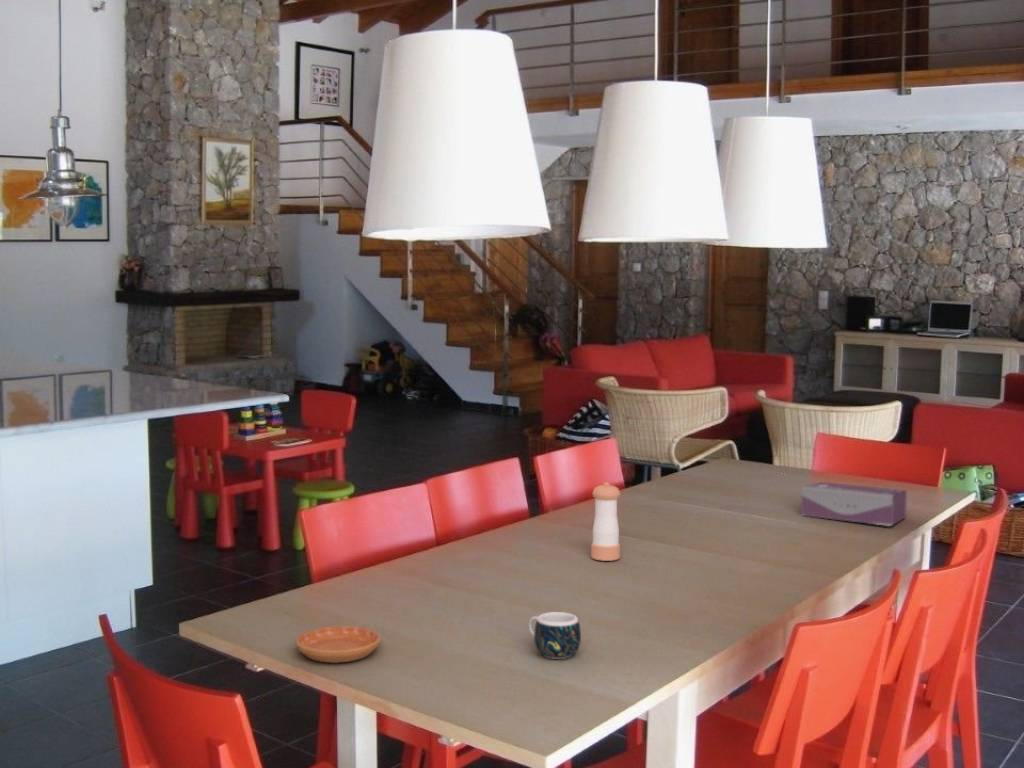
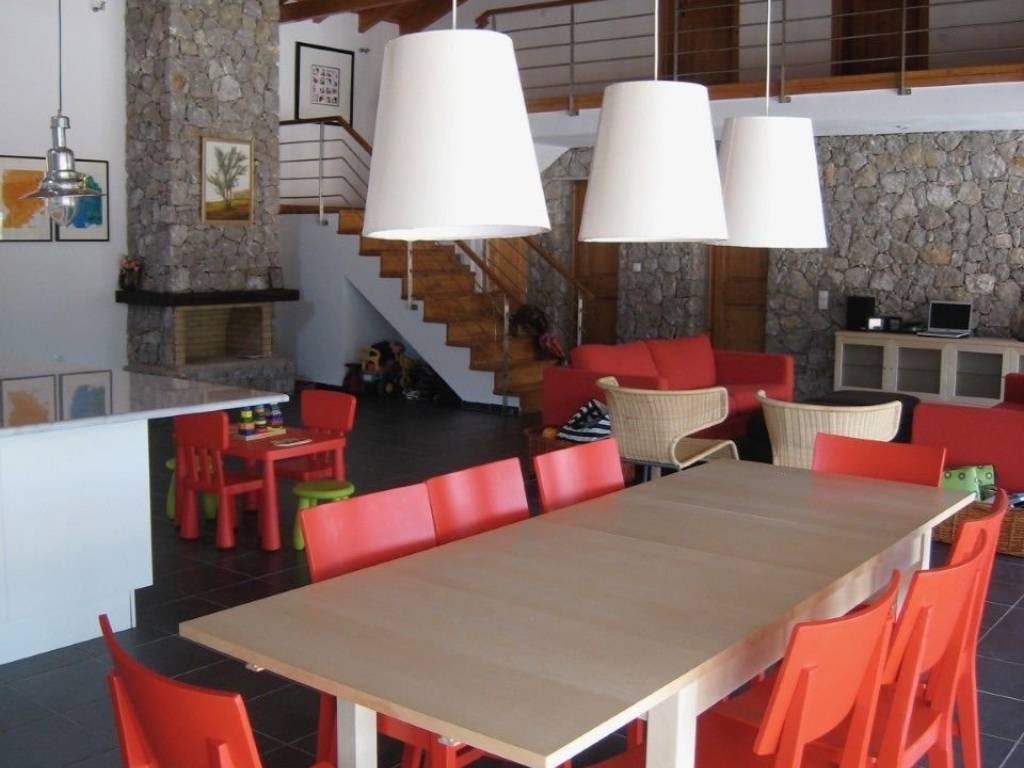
- tissue box (853, 502)
- pepper shaker (606, 520)
- saucer (338, 645)
- mug (551, 633)
